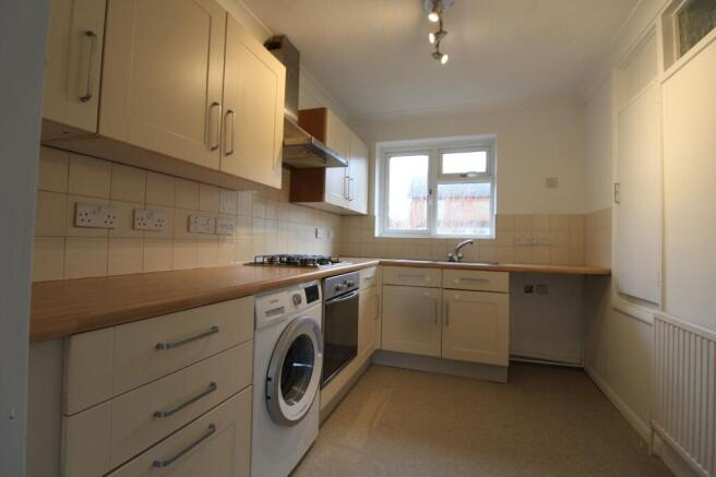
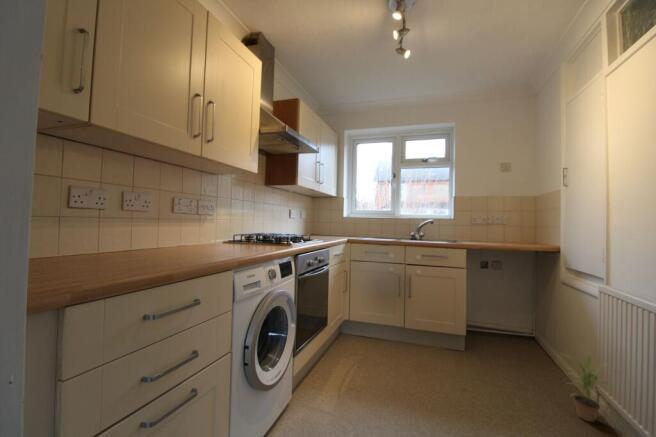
+ potted plant (584, 385)
